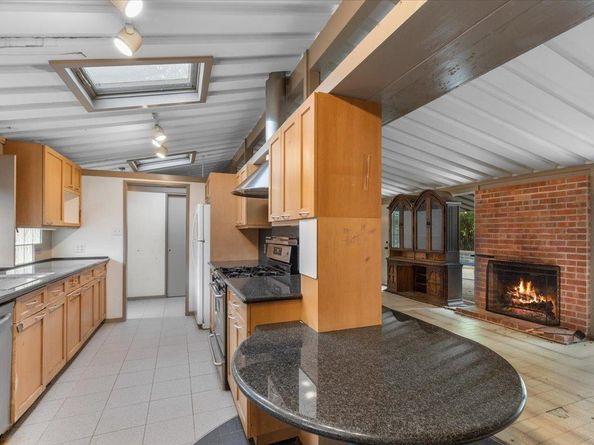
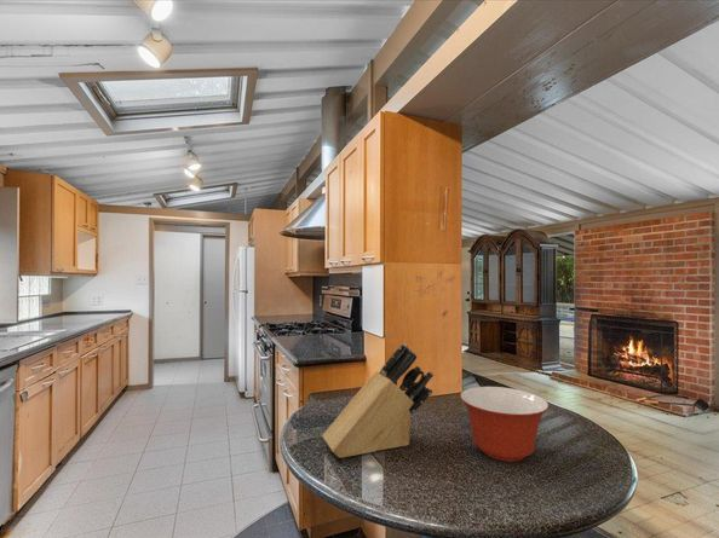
+ knife block (379, 395)
+ mixing bowl (502, 424)
